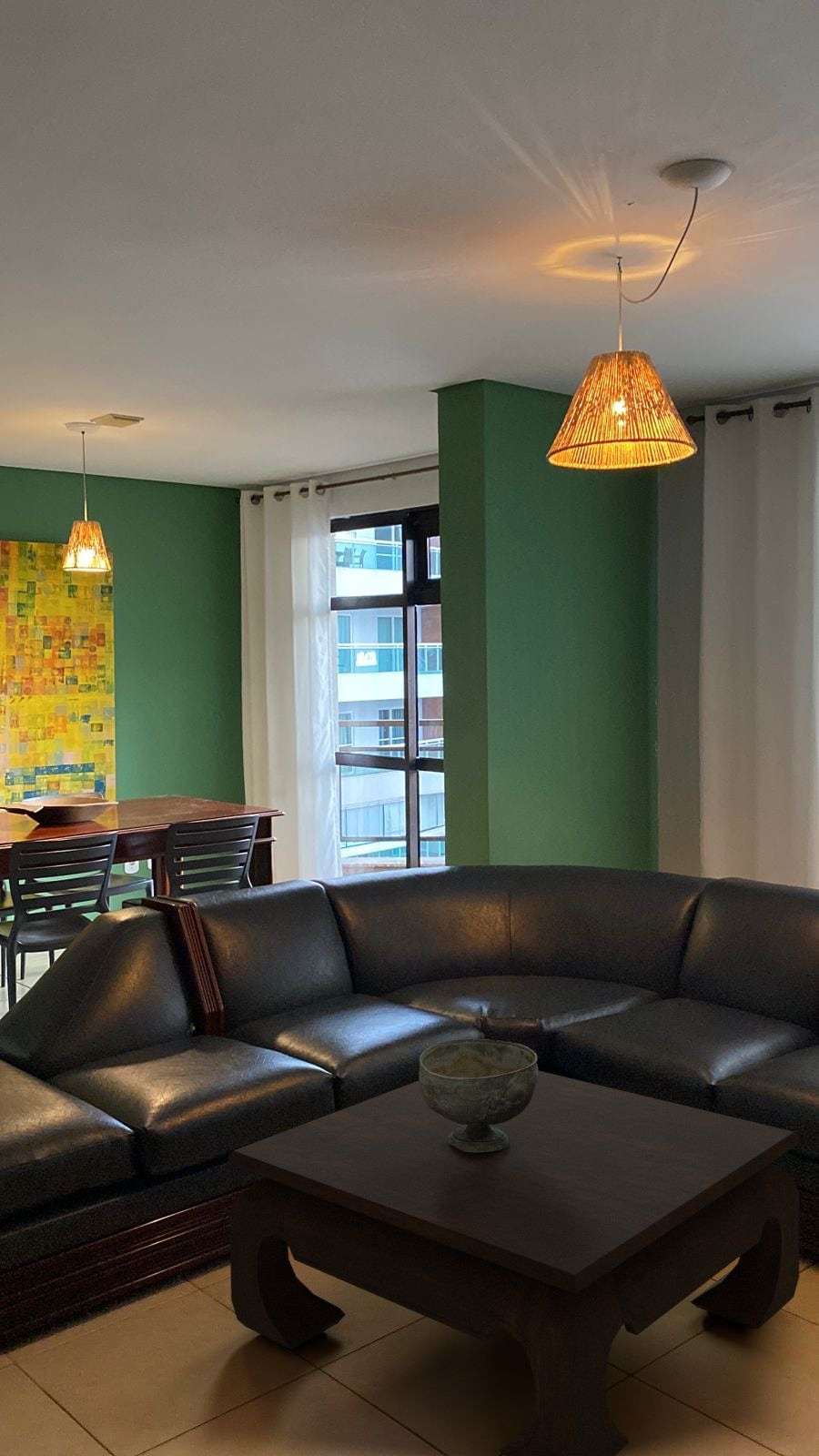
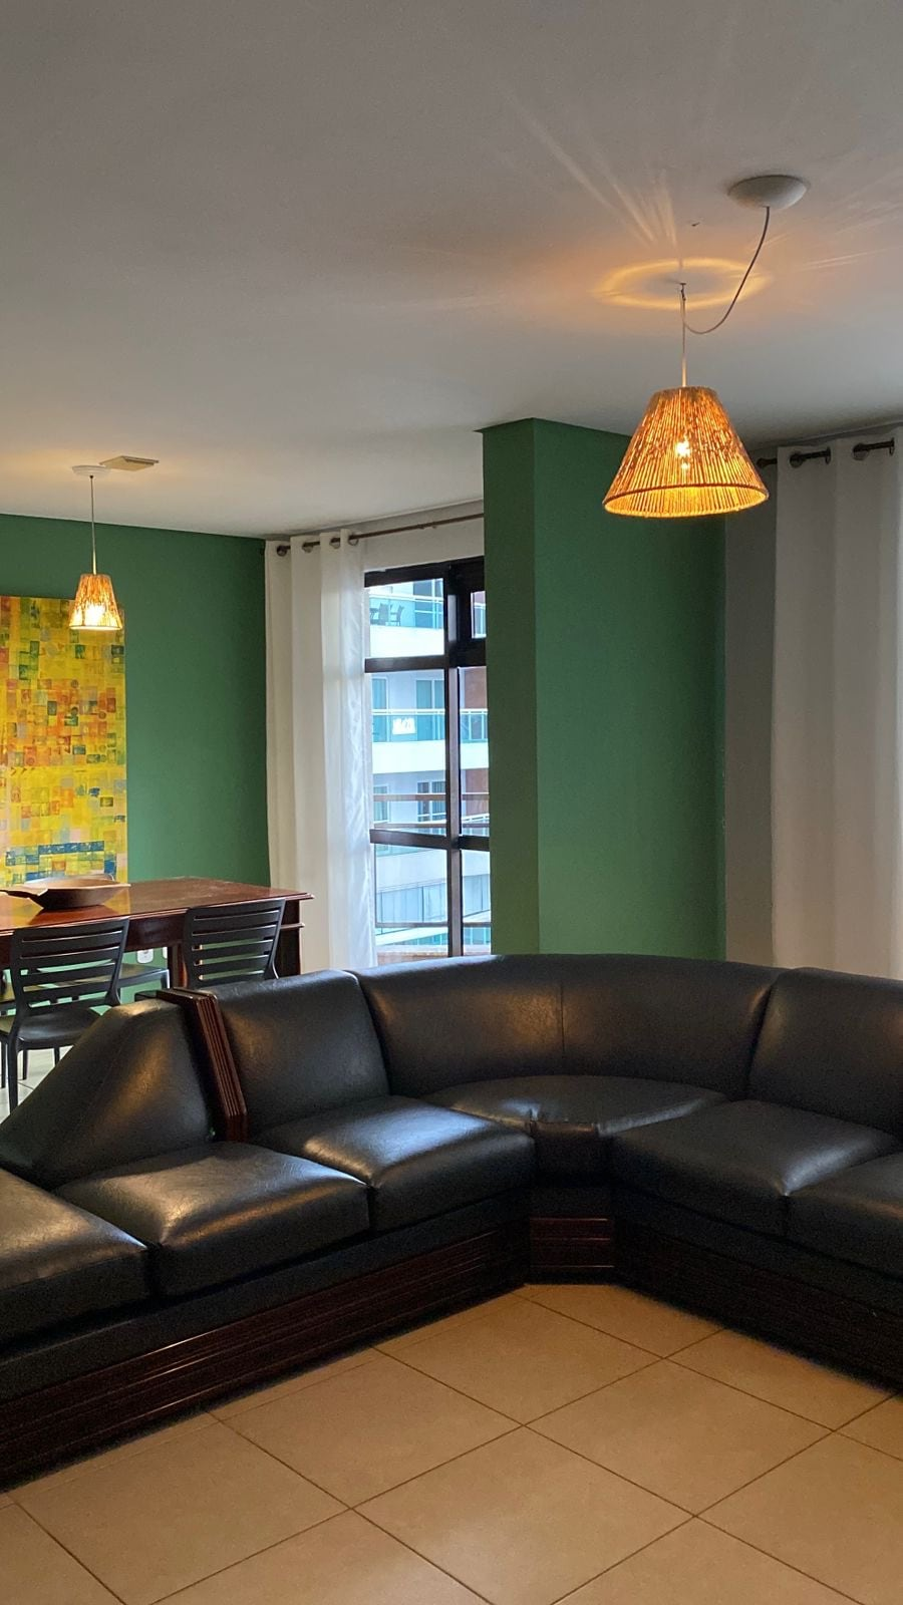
- decorative bowl (478, 1097)
- coffee table (518, 1230)
